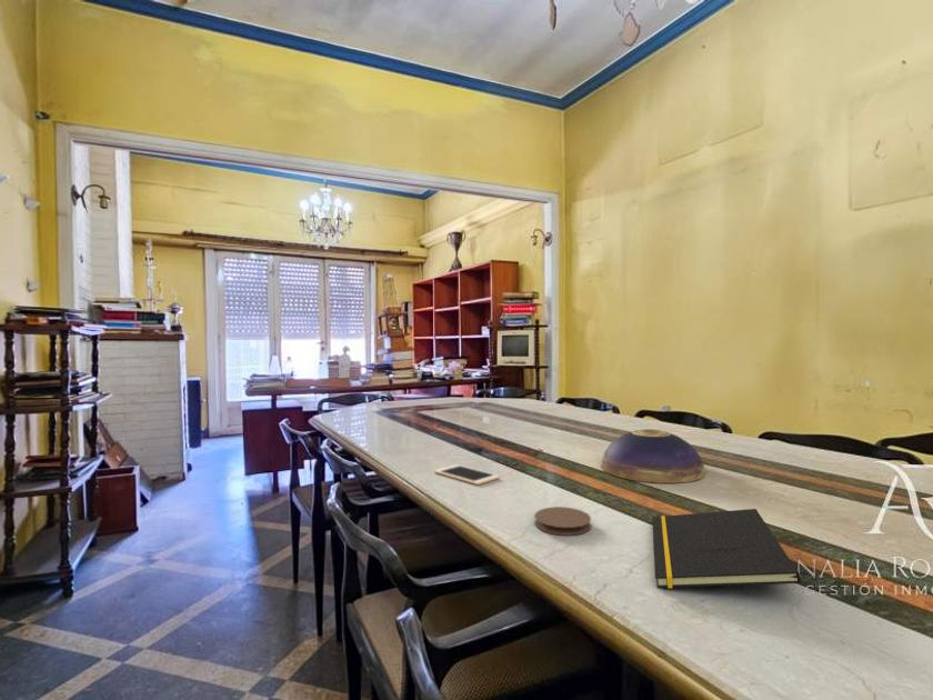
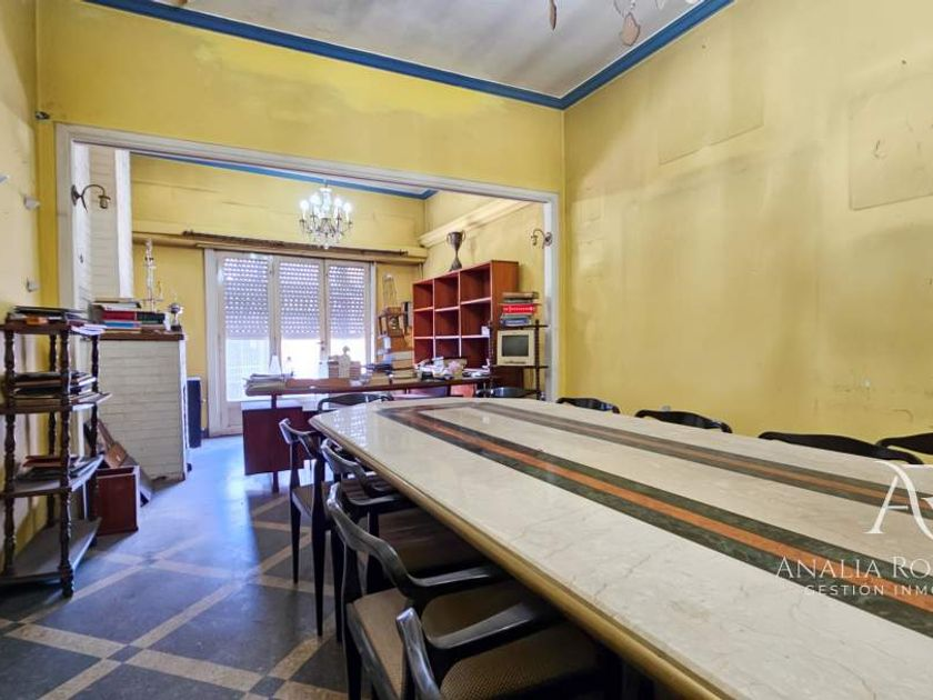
- decorative bowl (651, 449)
- coaster (562, 520)
- notepad (712, 543)
- cell phone (465, 473)
